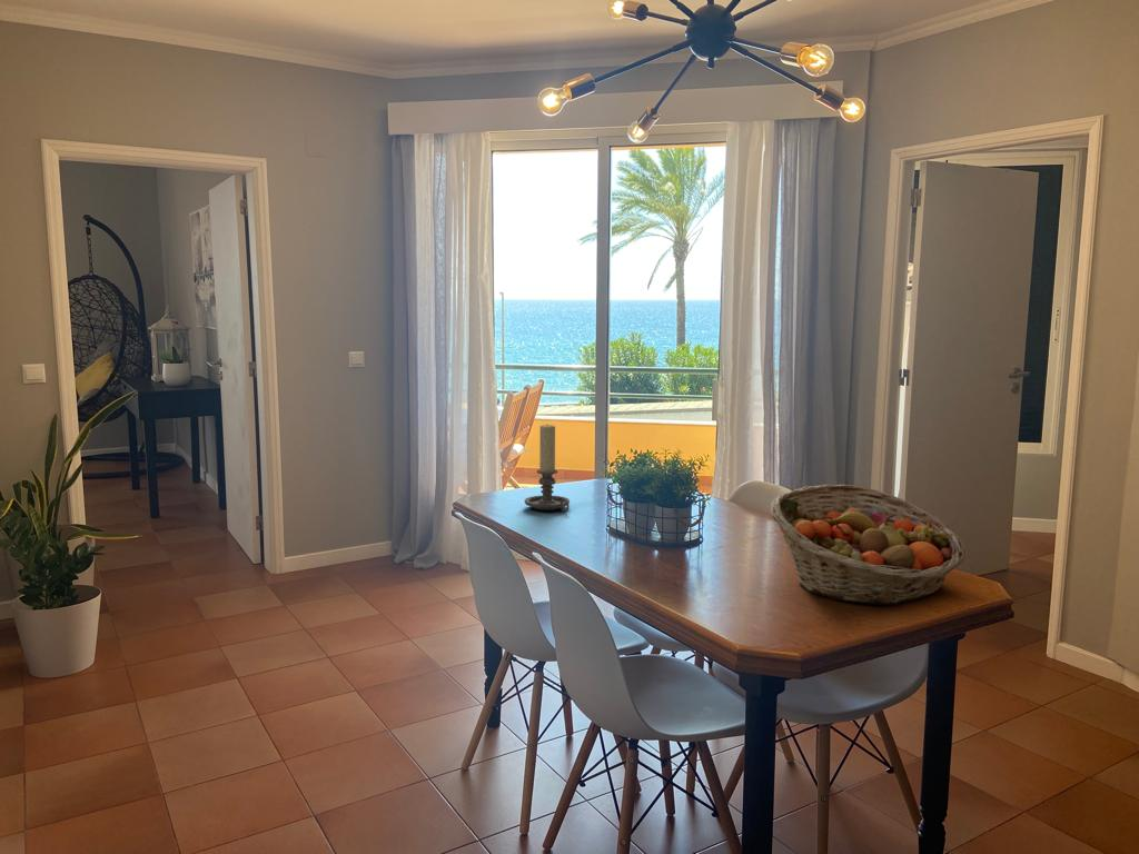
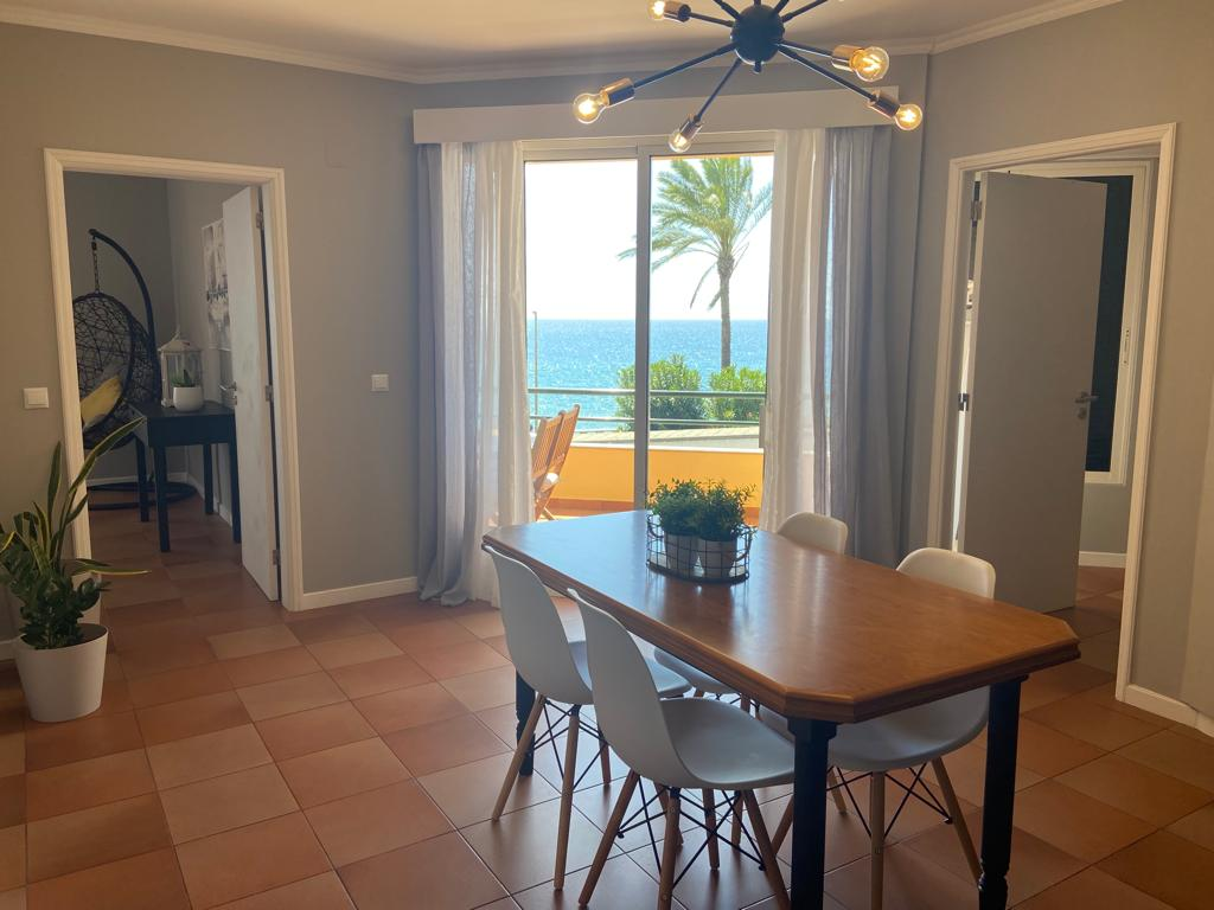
- candle holder (549, 466)
- fruit basket (864, 540)
